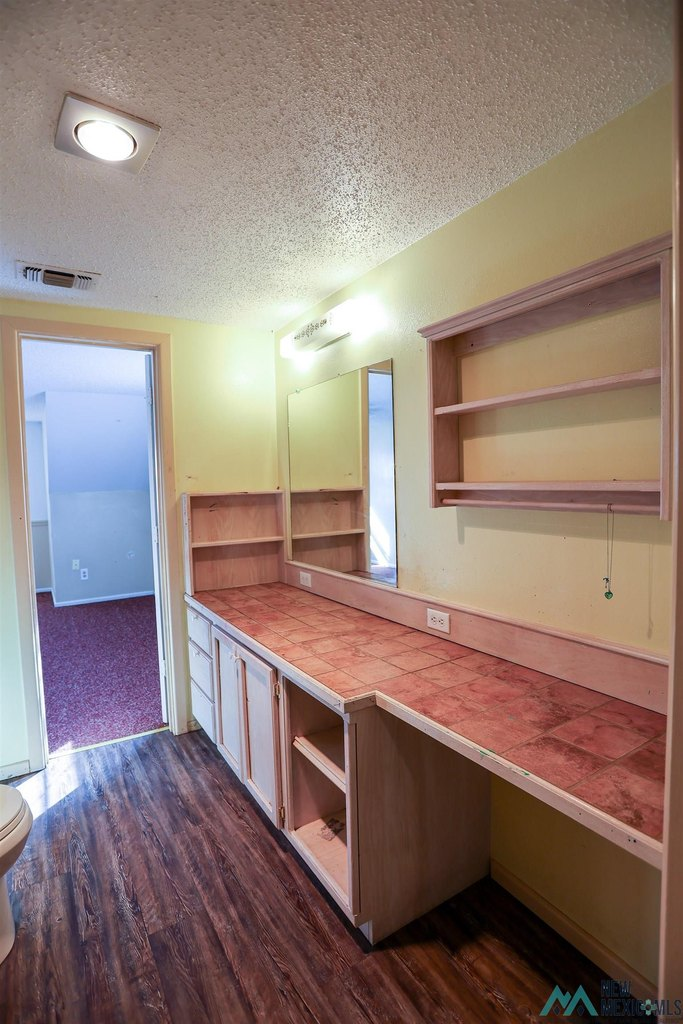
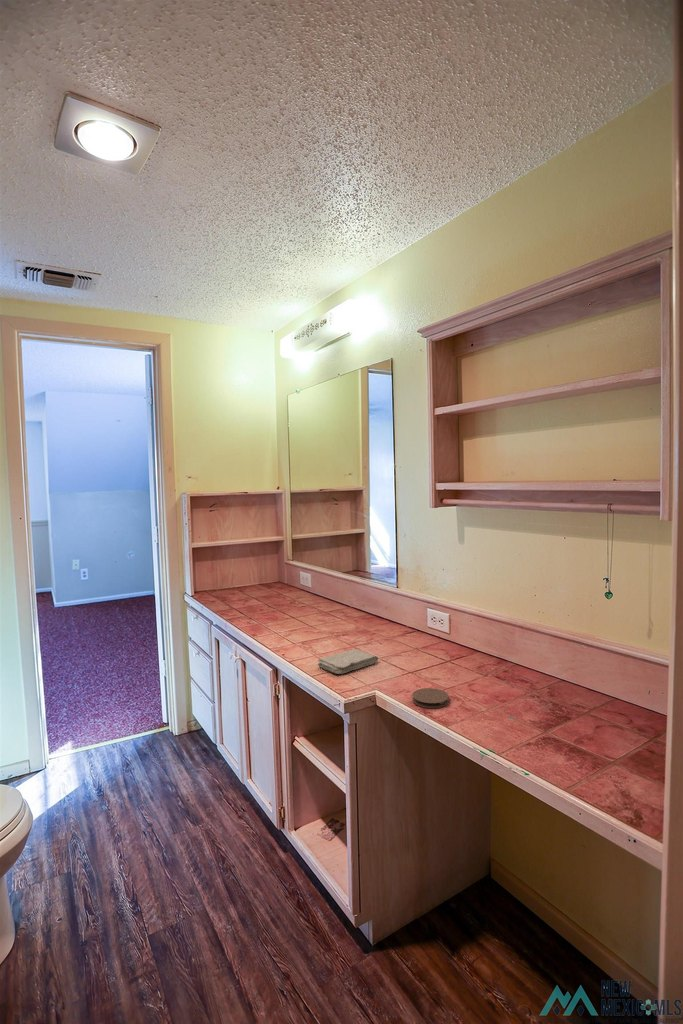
+ coaster (430, 697)
+ washcloth (347, 660)
